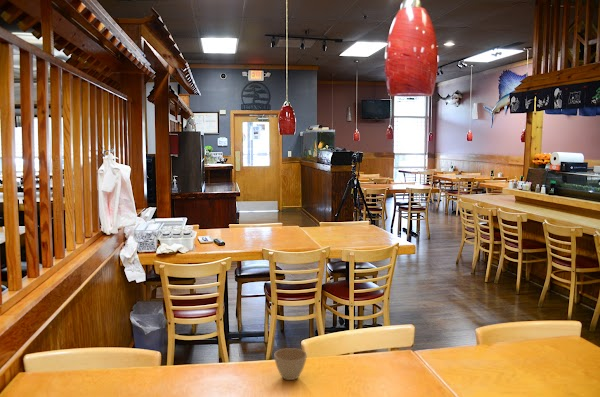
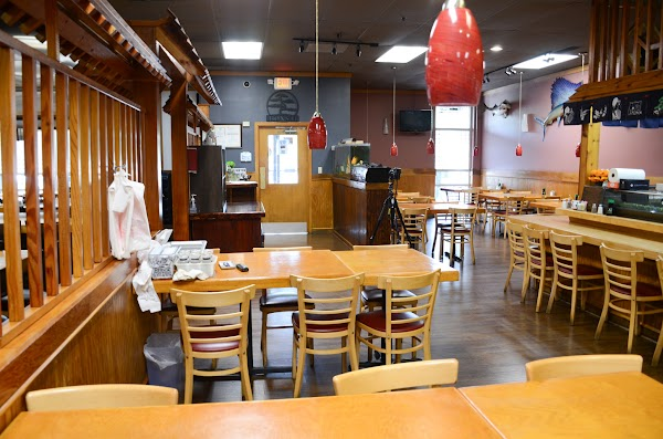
- flower pot (290, 365)
